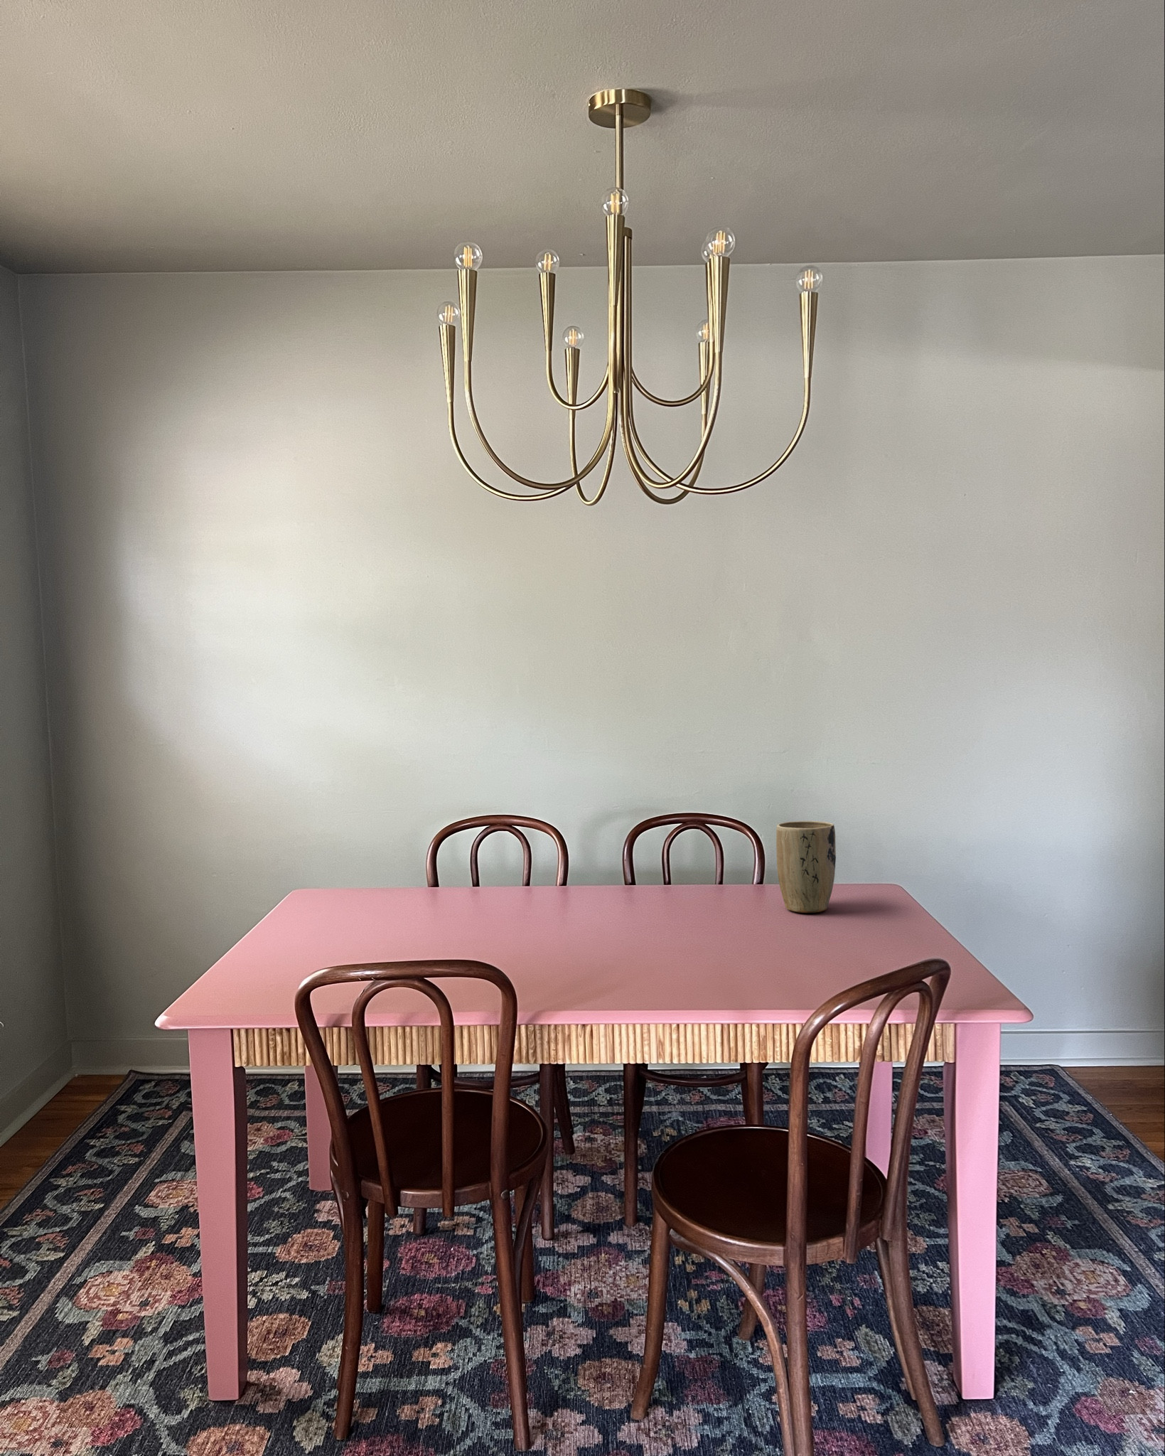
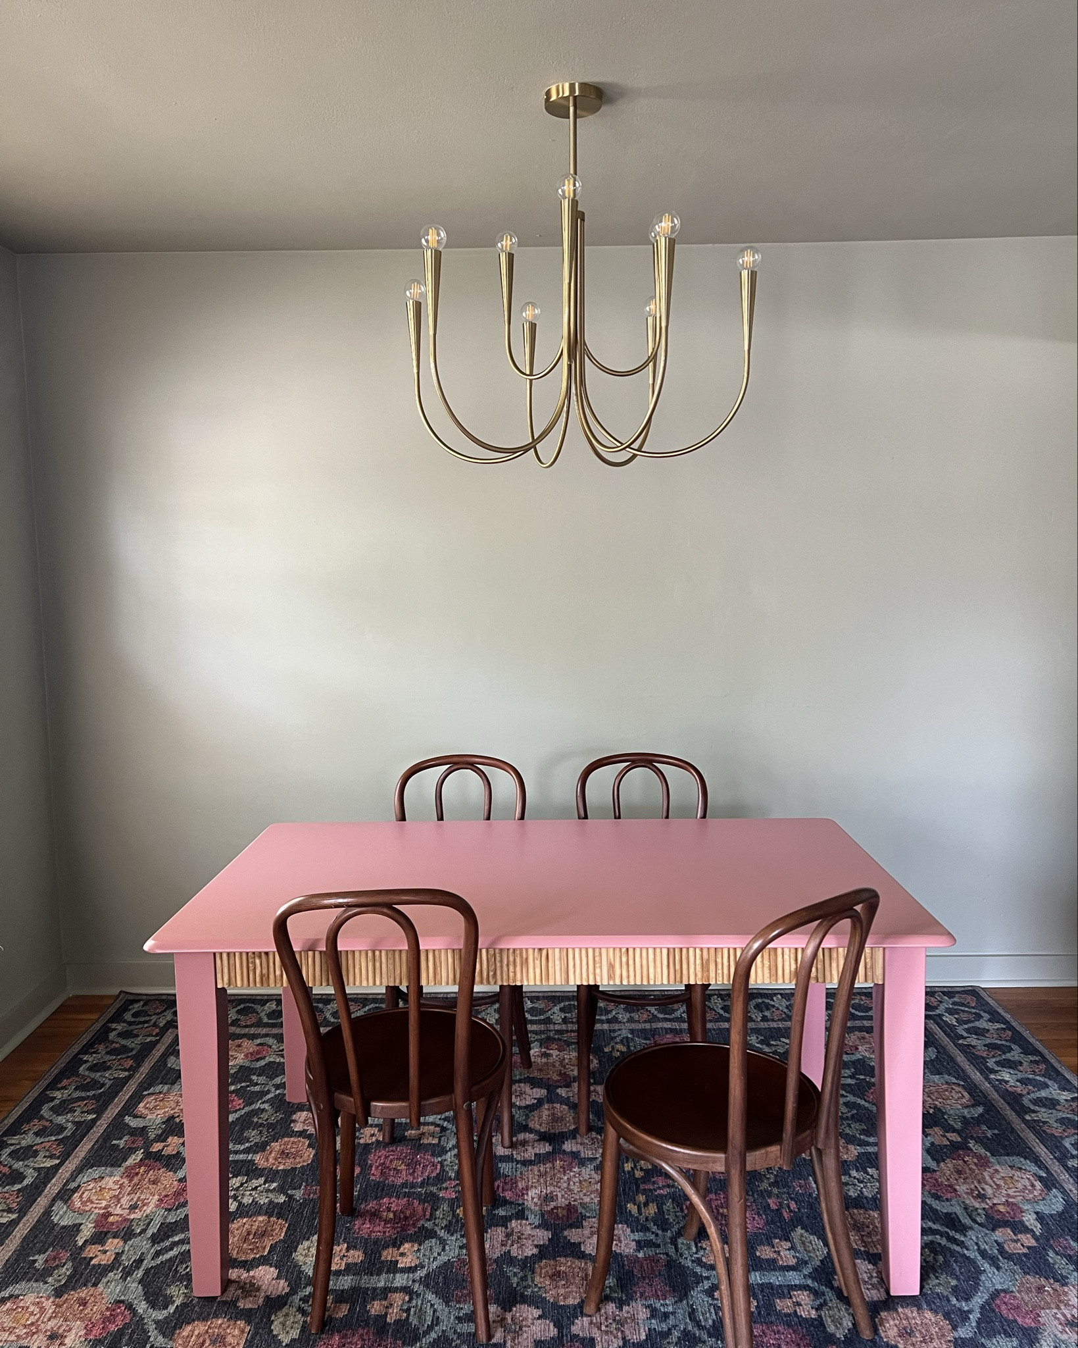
- plant pot (806, 866)
